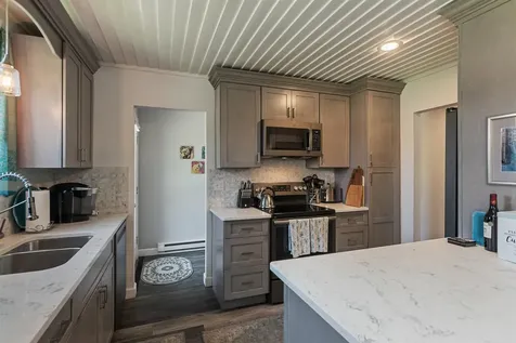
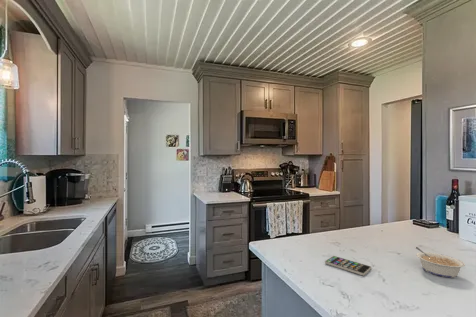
+ legume (437, 263)
+ smartphone (347, 264)
